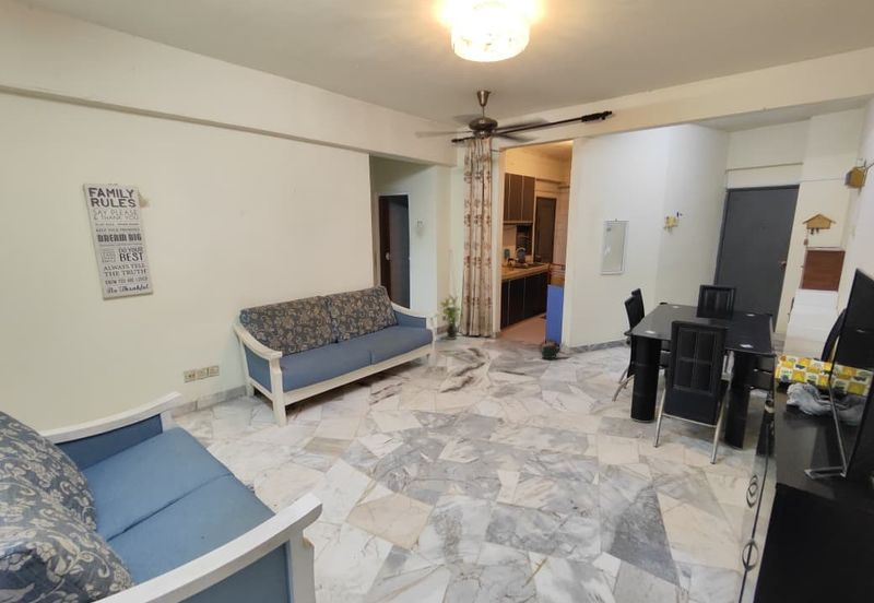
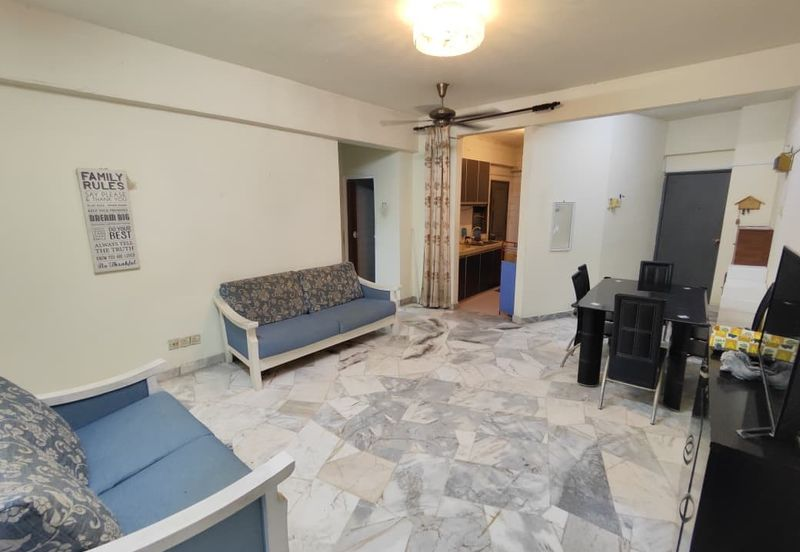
- potted plant (450, 316)
- watering can (552, 347)
